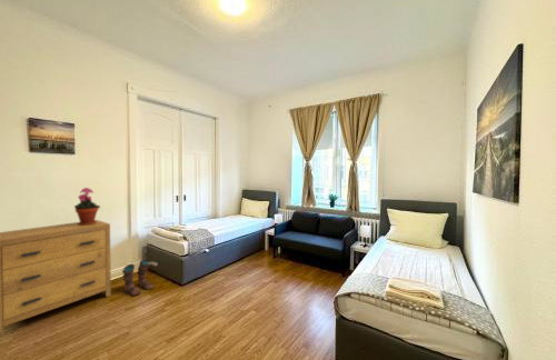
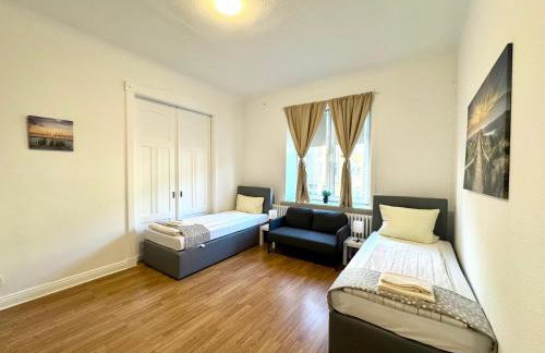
- boots (141, 274)
- potted plant (86, 206)
- dresser (56, 268)
